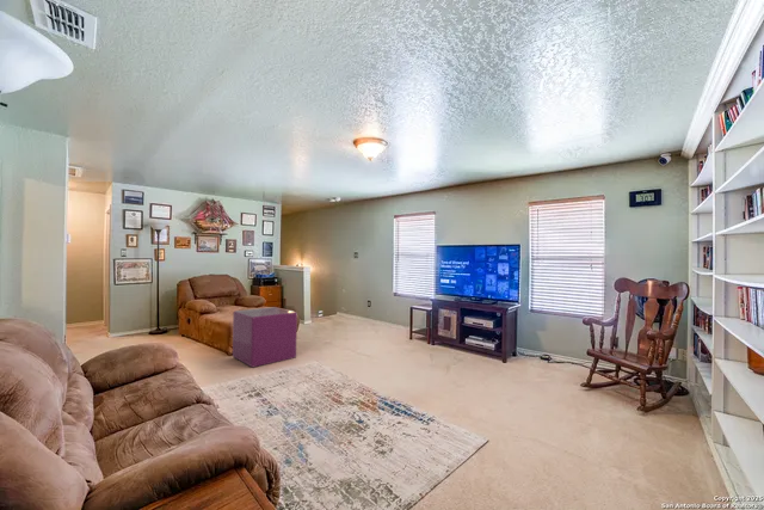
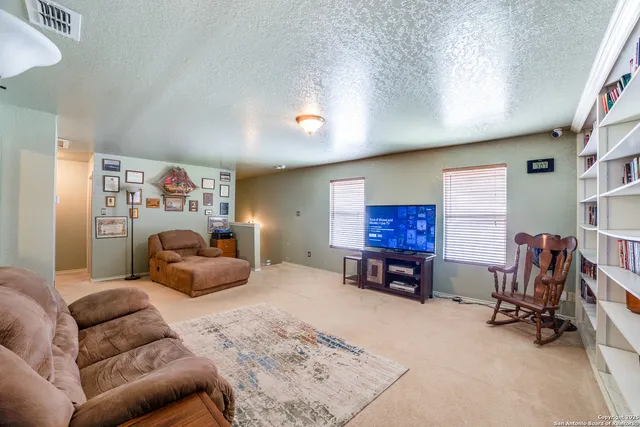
- ottoman (264, 334)
